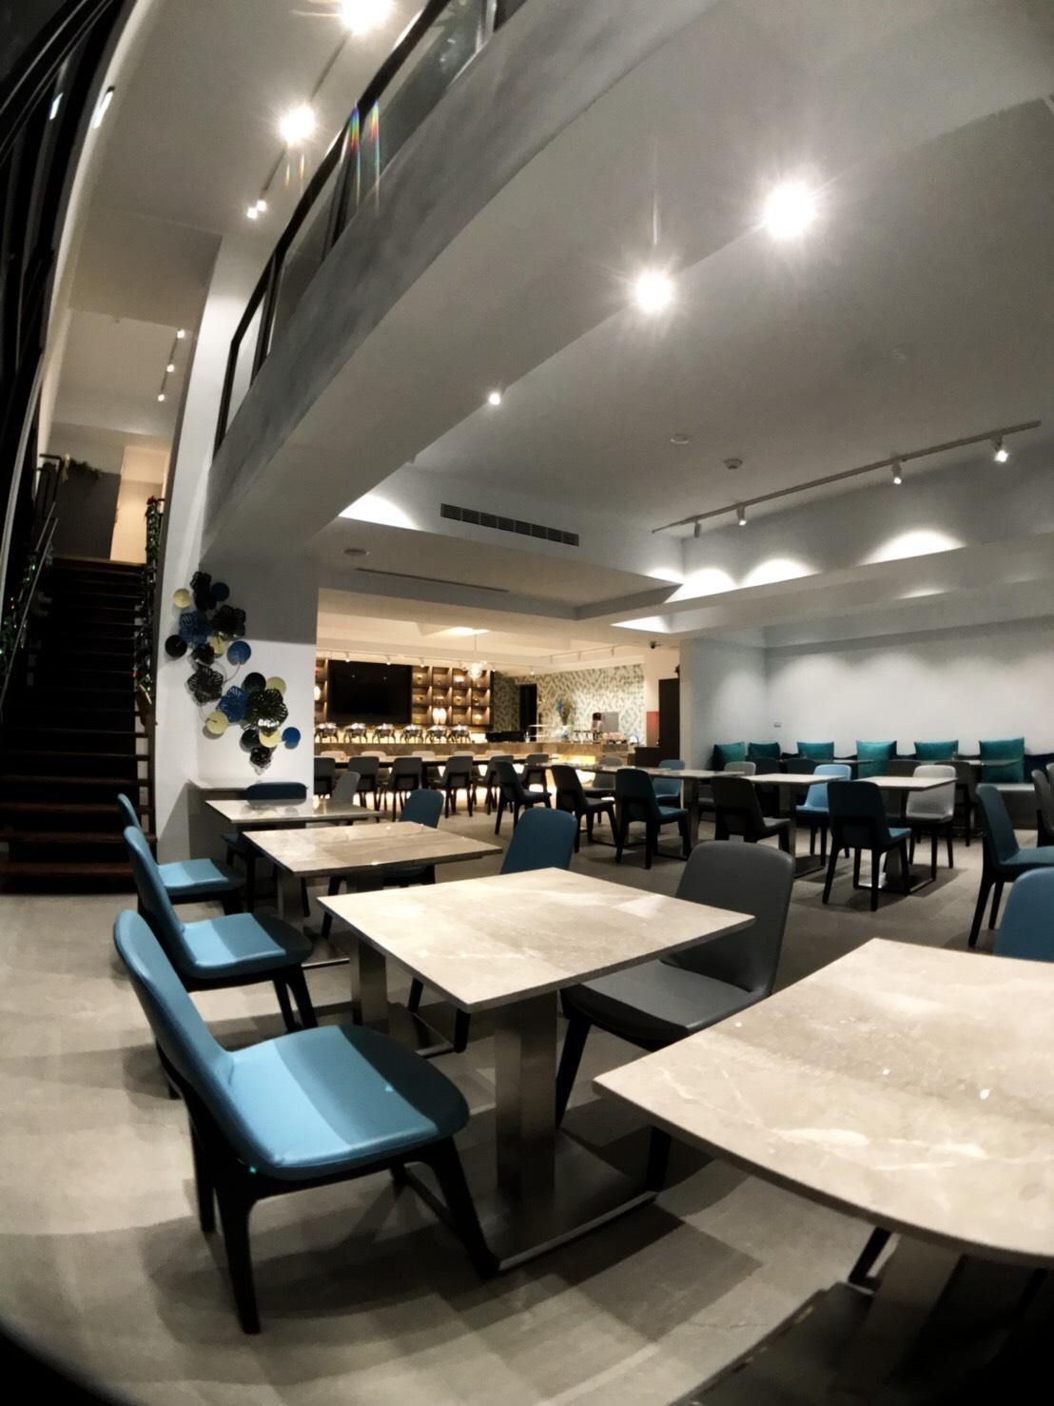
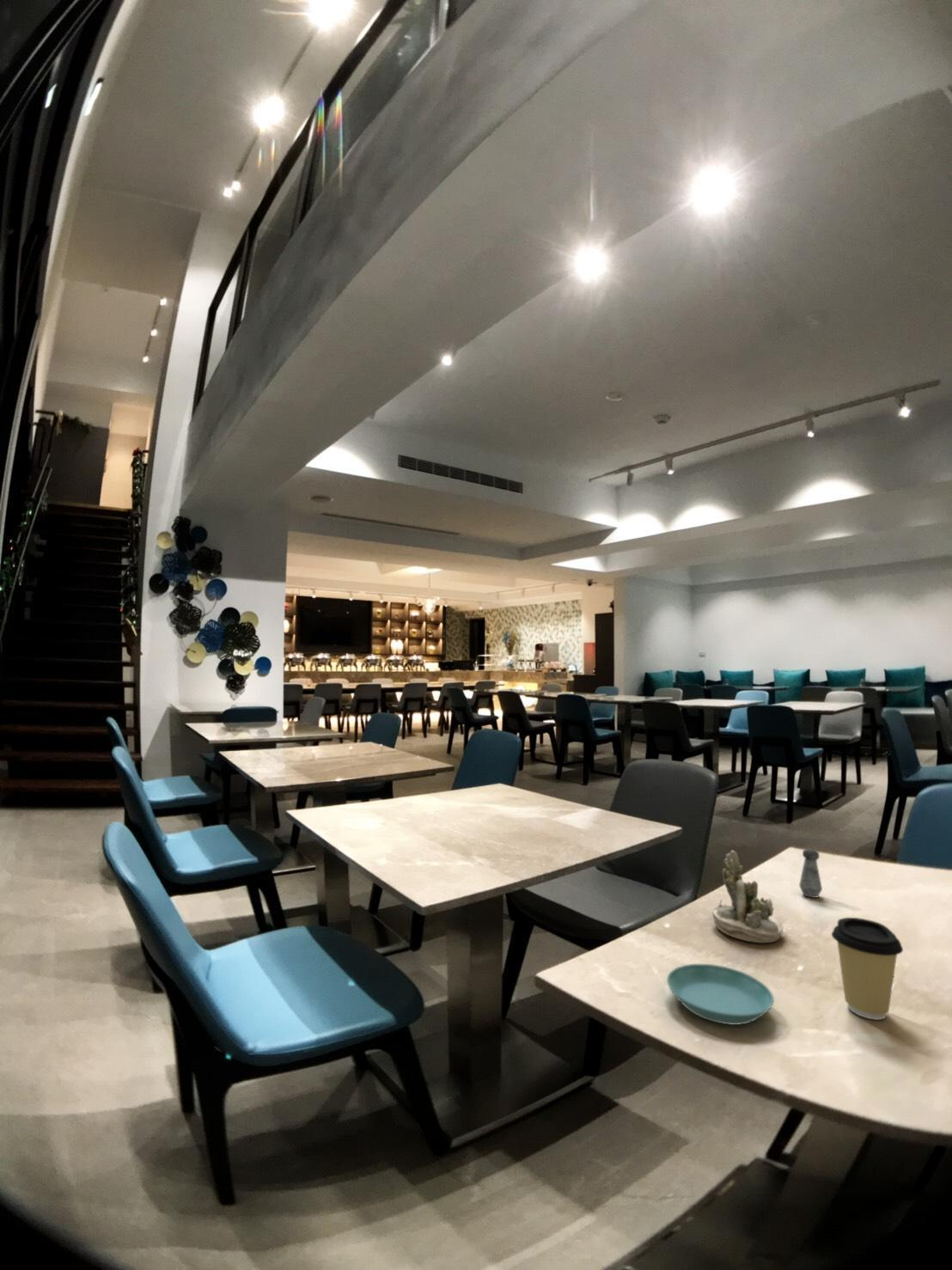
+ succulent planter (747, 890)
+ coffee cup (866, 968)
+ saucer (718, 995)
+ salt shaker (810, 872)
